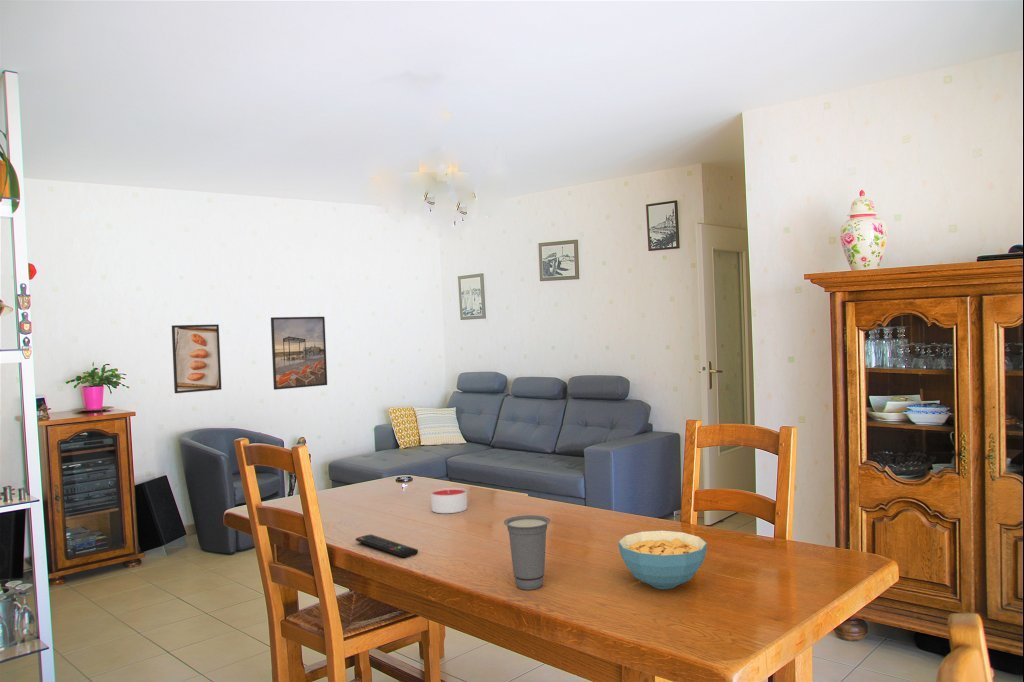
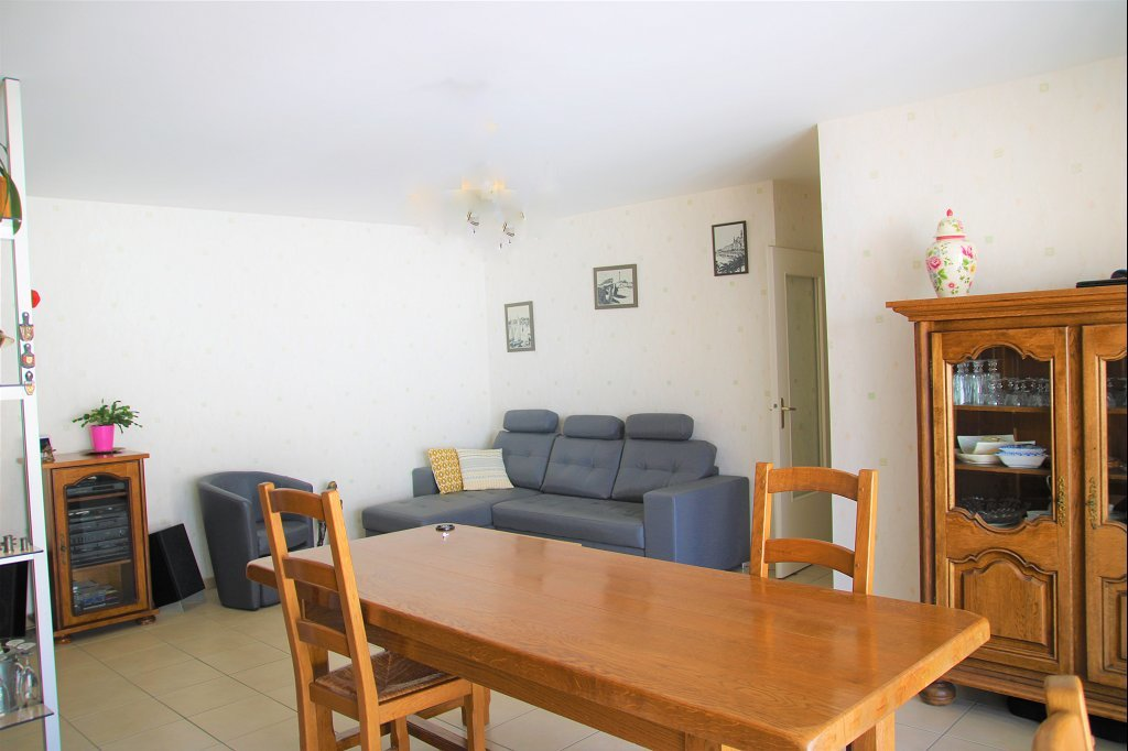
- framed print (197, 358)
- candle (449, 499)
- cup (528, 553)
- cereal bowl (662, 563)
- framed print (299, 352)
- remote control (385, 546)
